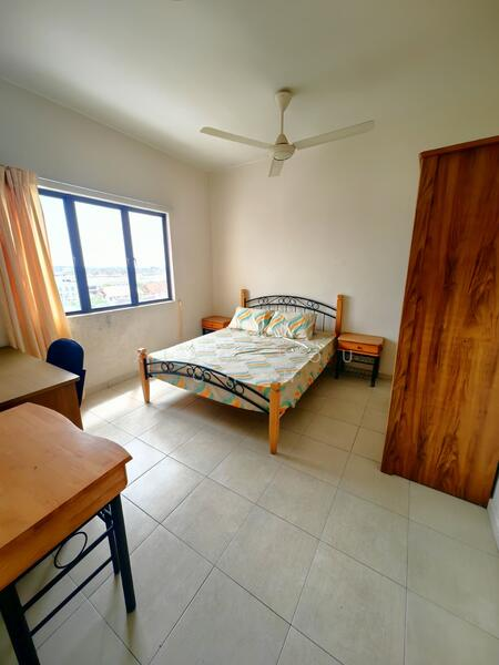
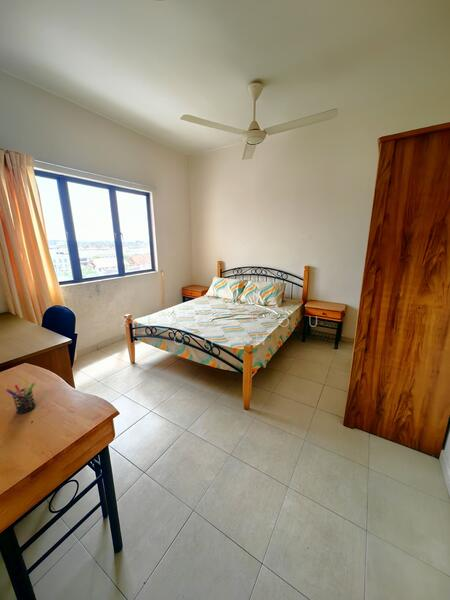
+ pen holder (24, 394)
